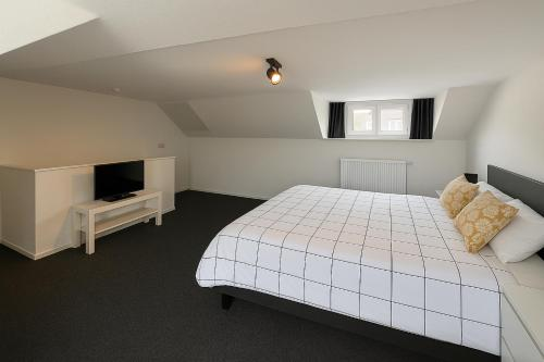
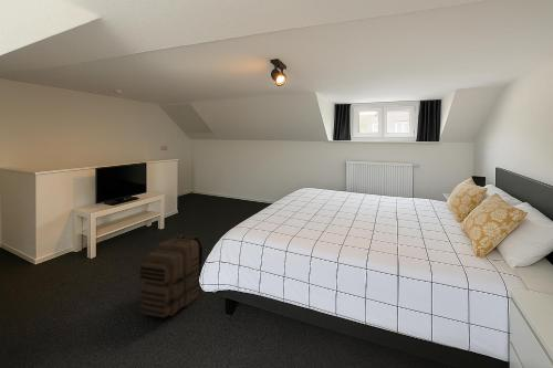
+ backpack (174, 272)
